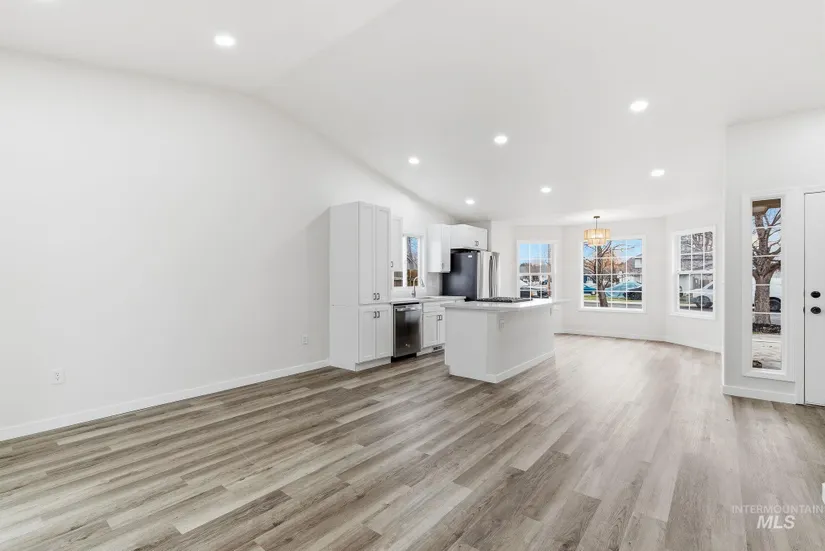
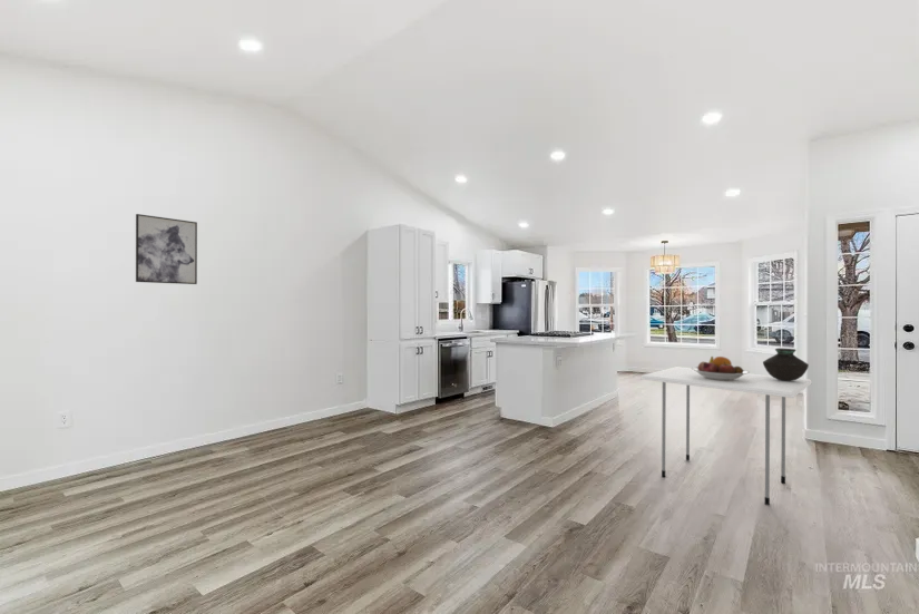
+ wall art (167, 251)
+ dining table (688, 428)
+ fruit bowl (718, 367)
+ vase (784, 364)
